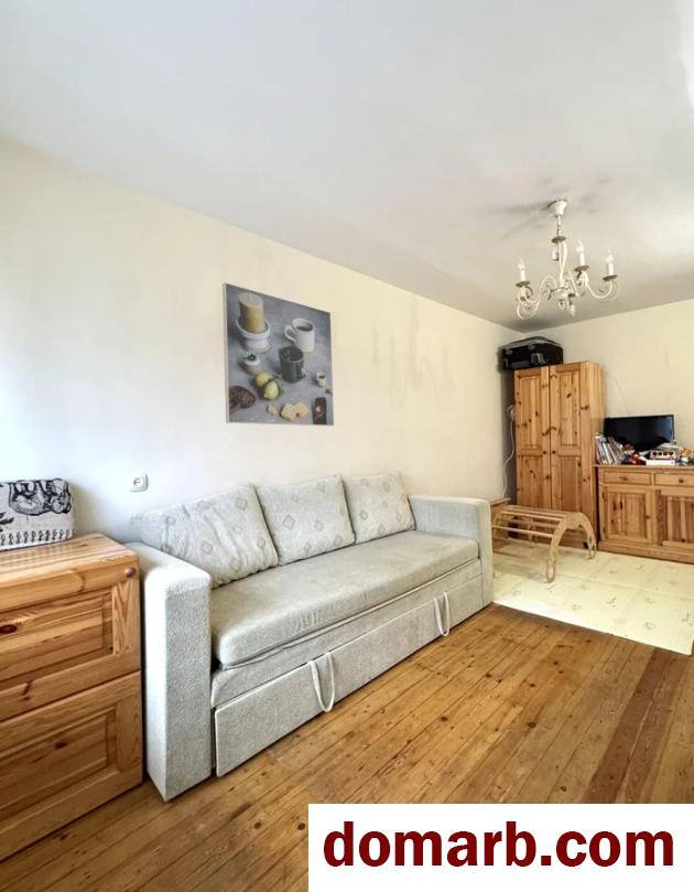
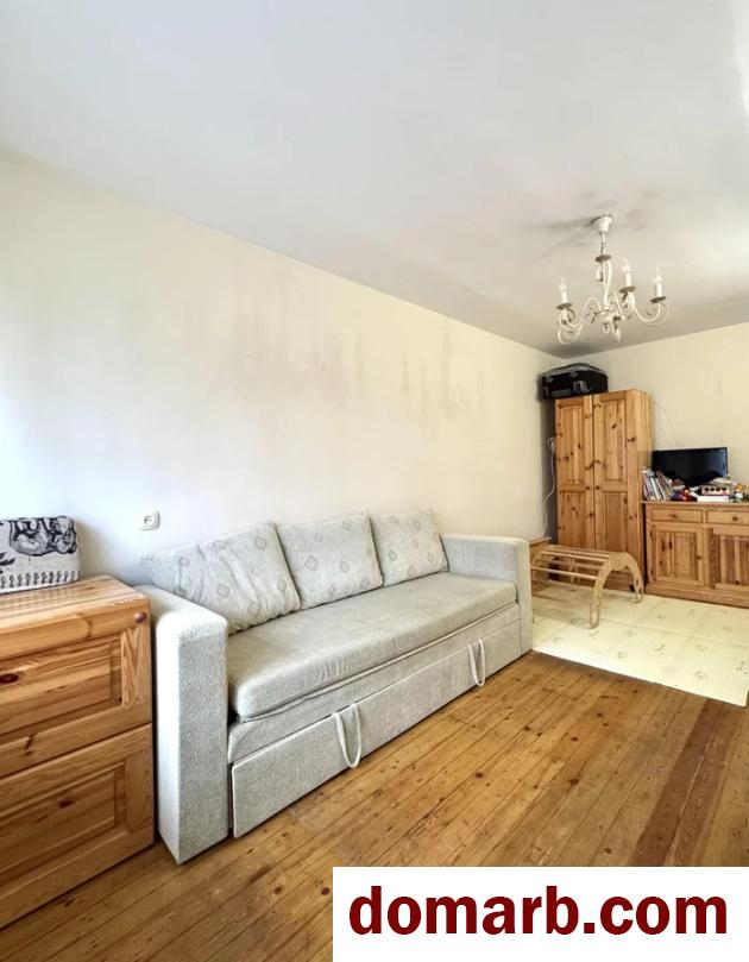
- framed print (283, 362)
